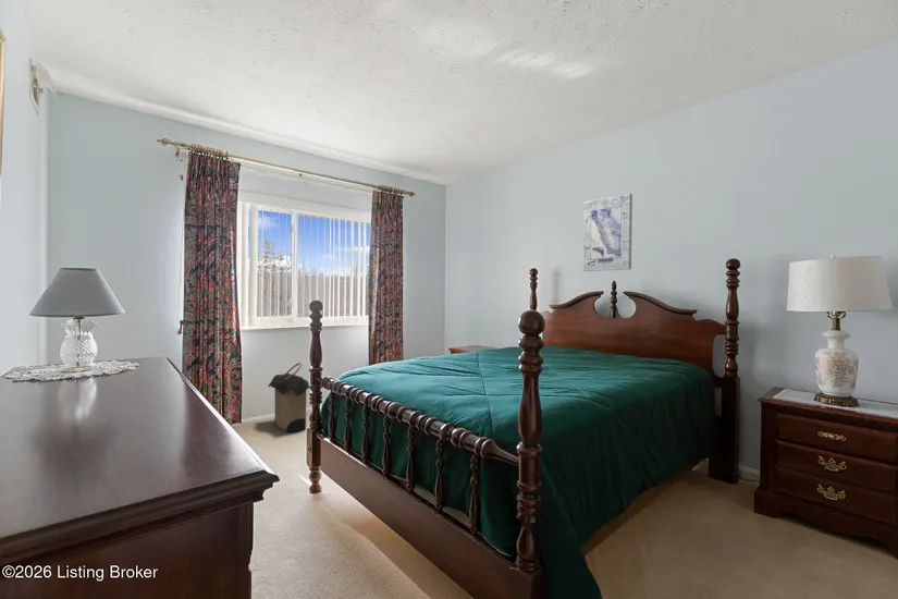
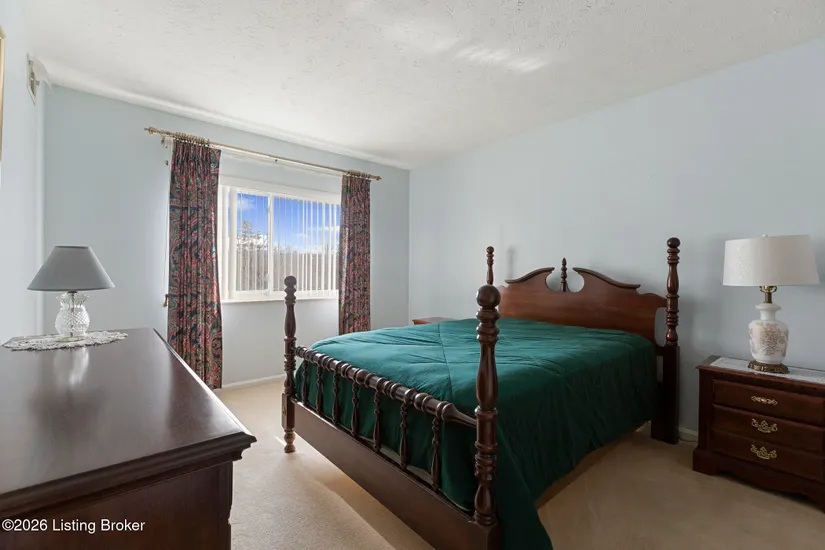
- wall art (606, 234)
- laundry hamper (288, 394)
